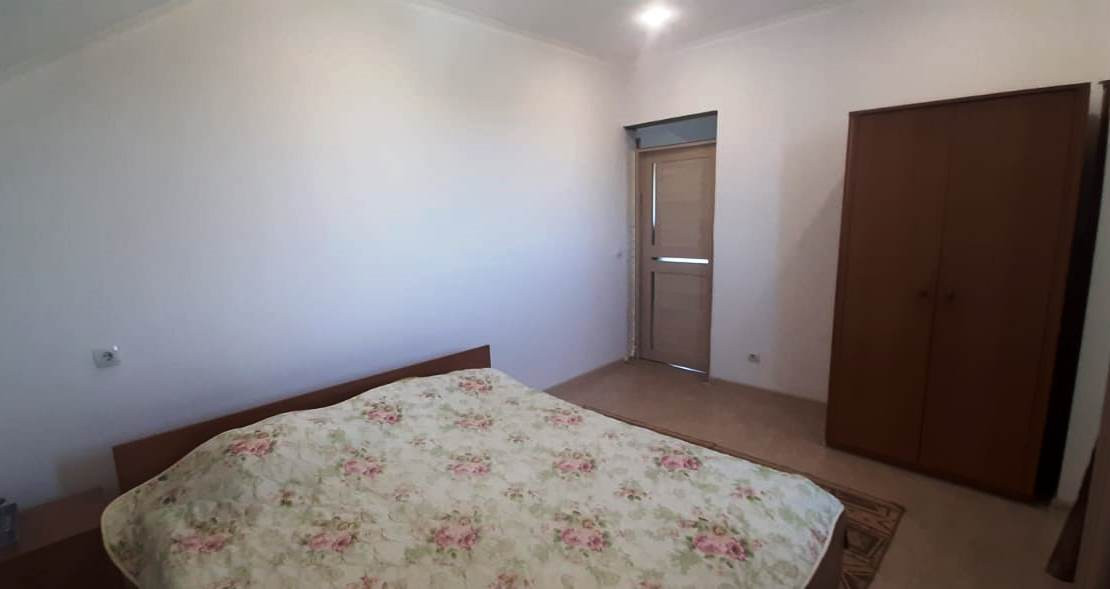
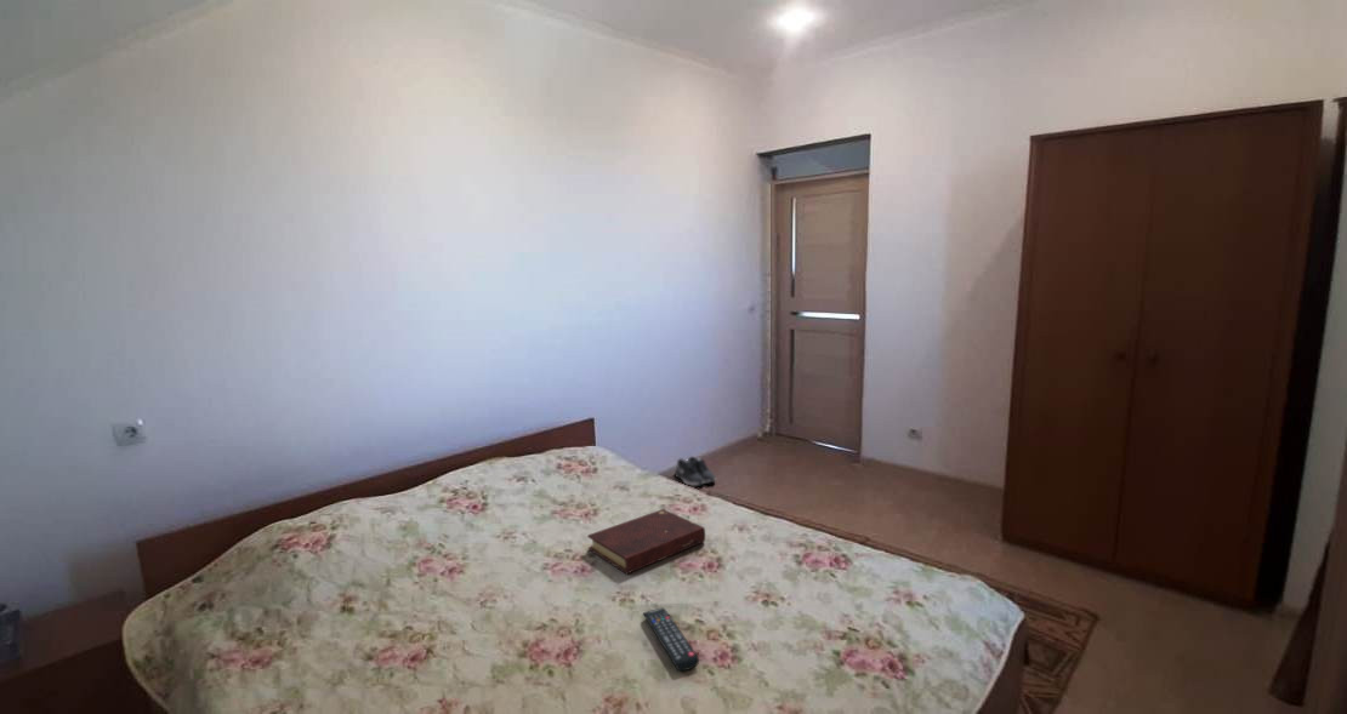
+ sneaker (694, 468)
+ remote control (669, 636)
+ book (647, 538)
